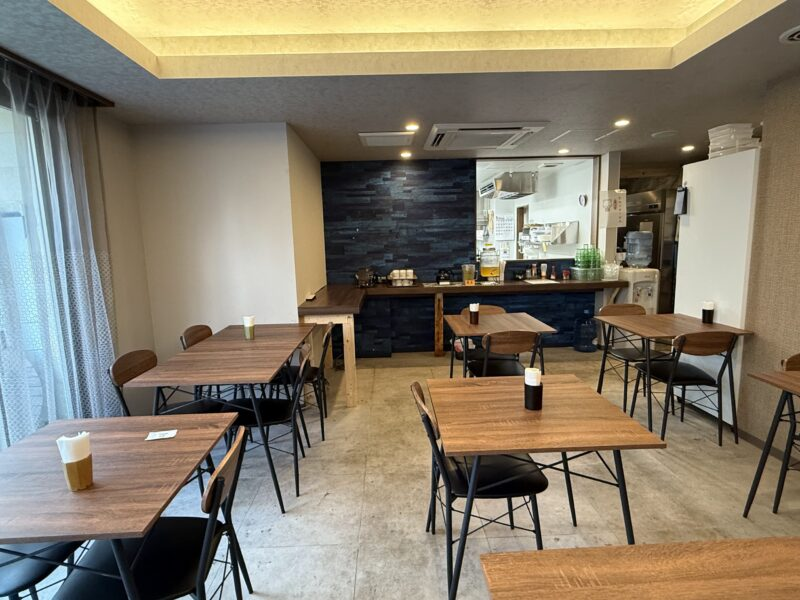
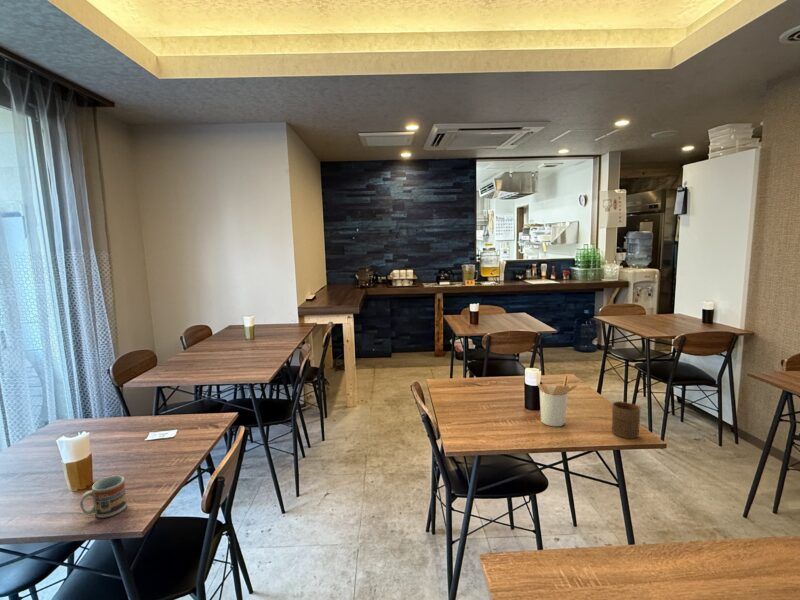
+ utensil holder (557, 401)
+ cup (103, 498)
+ cup (625, 419)
